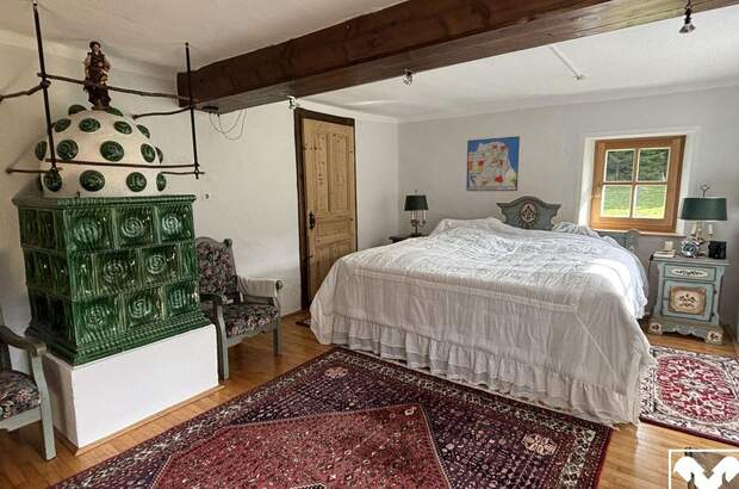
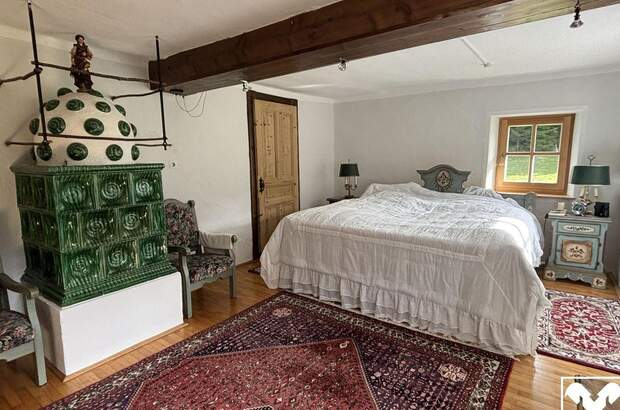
- wall art (491, 165)
